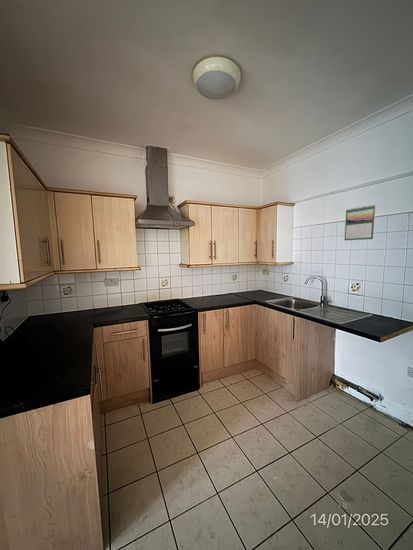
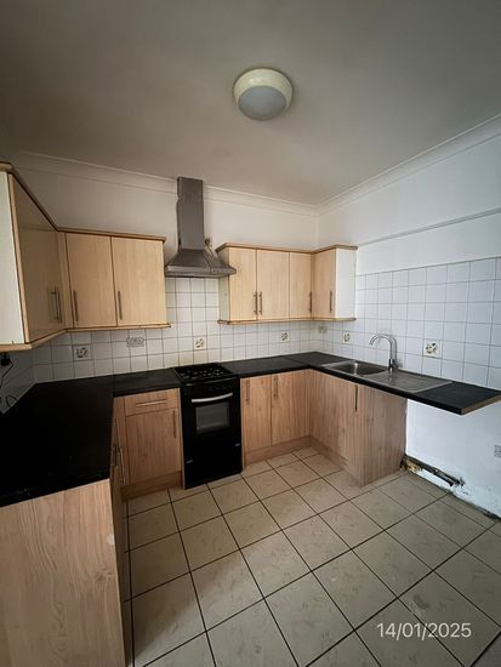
- calendar (359, 223)
